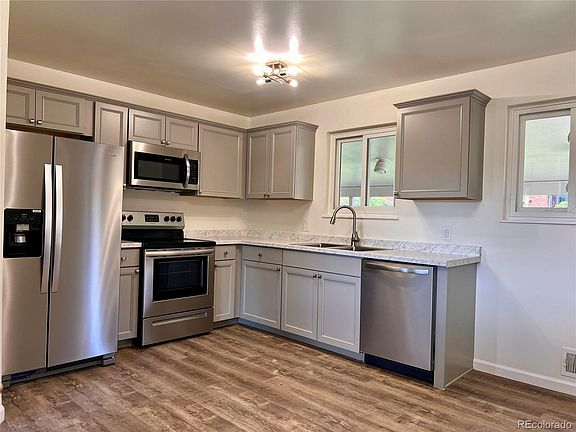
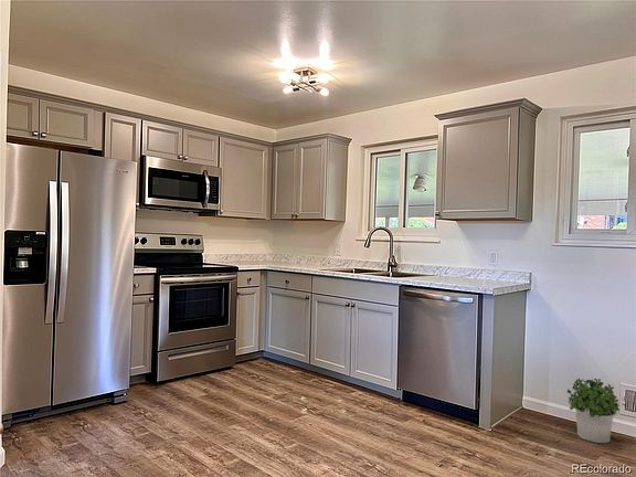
+ potted plant (591, 407)
